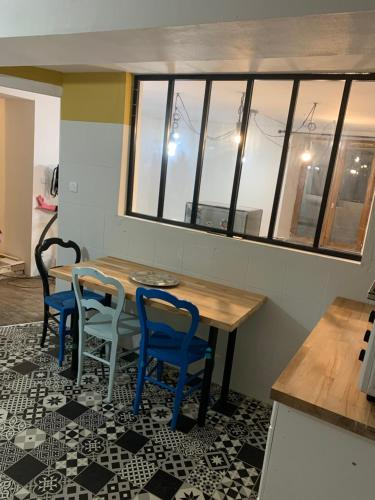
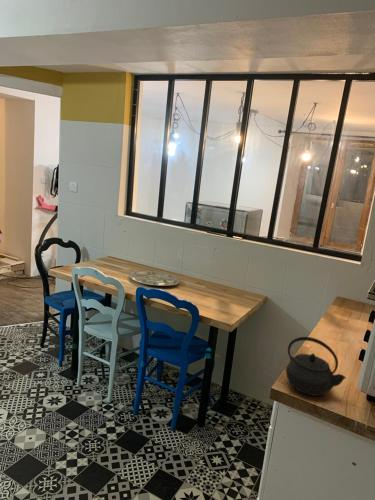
+ kettle (315, 364)
